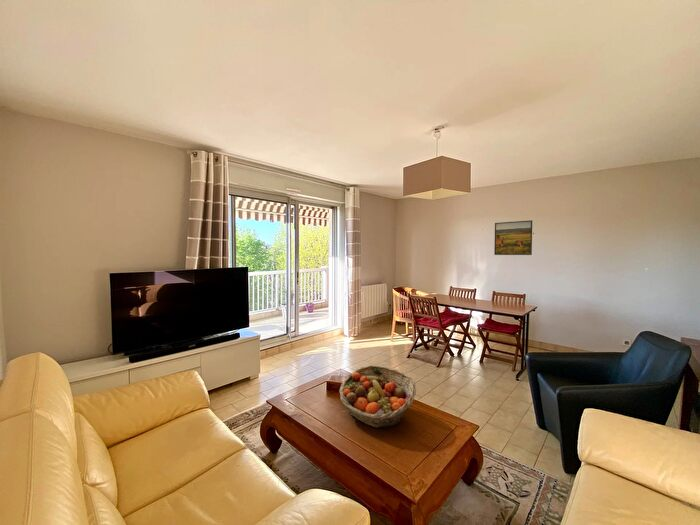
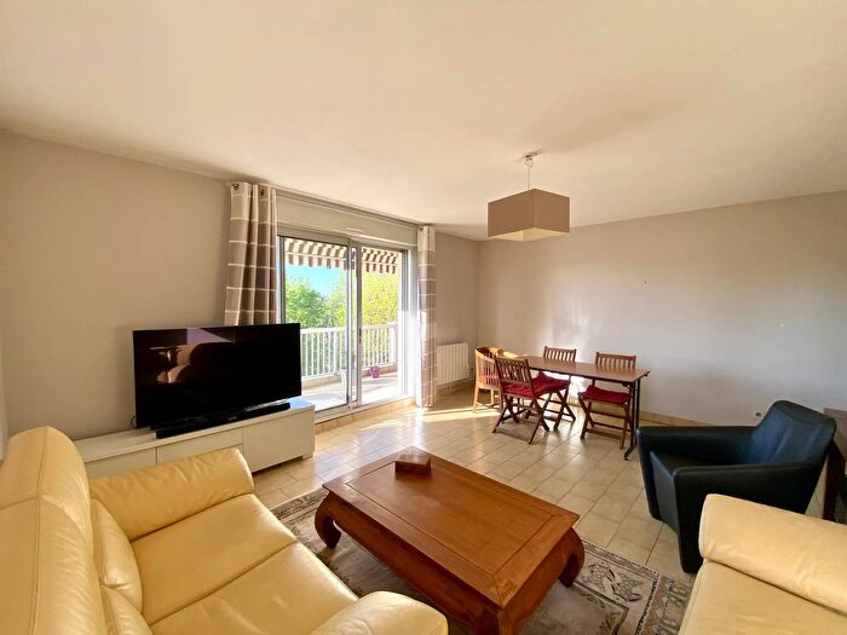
- fruit basket (376, 394)
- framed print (512, 238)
